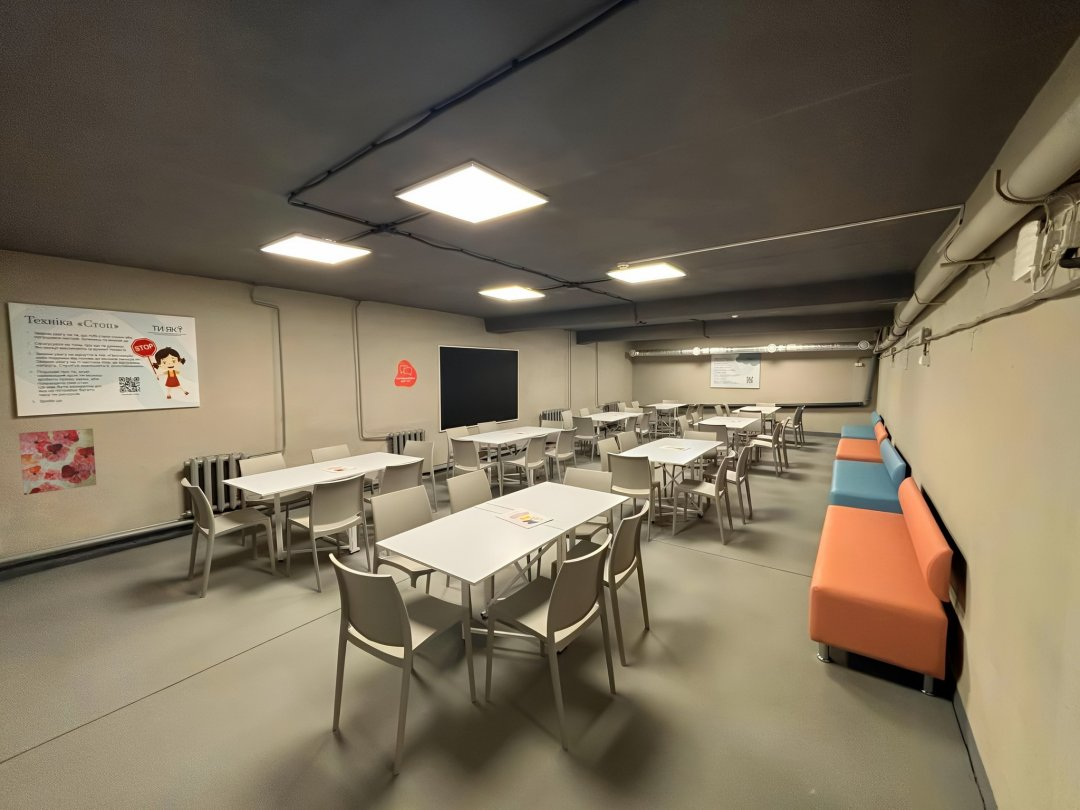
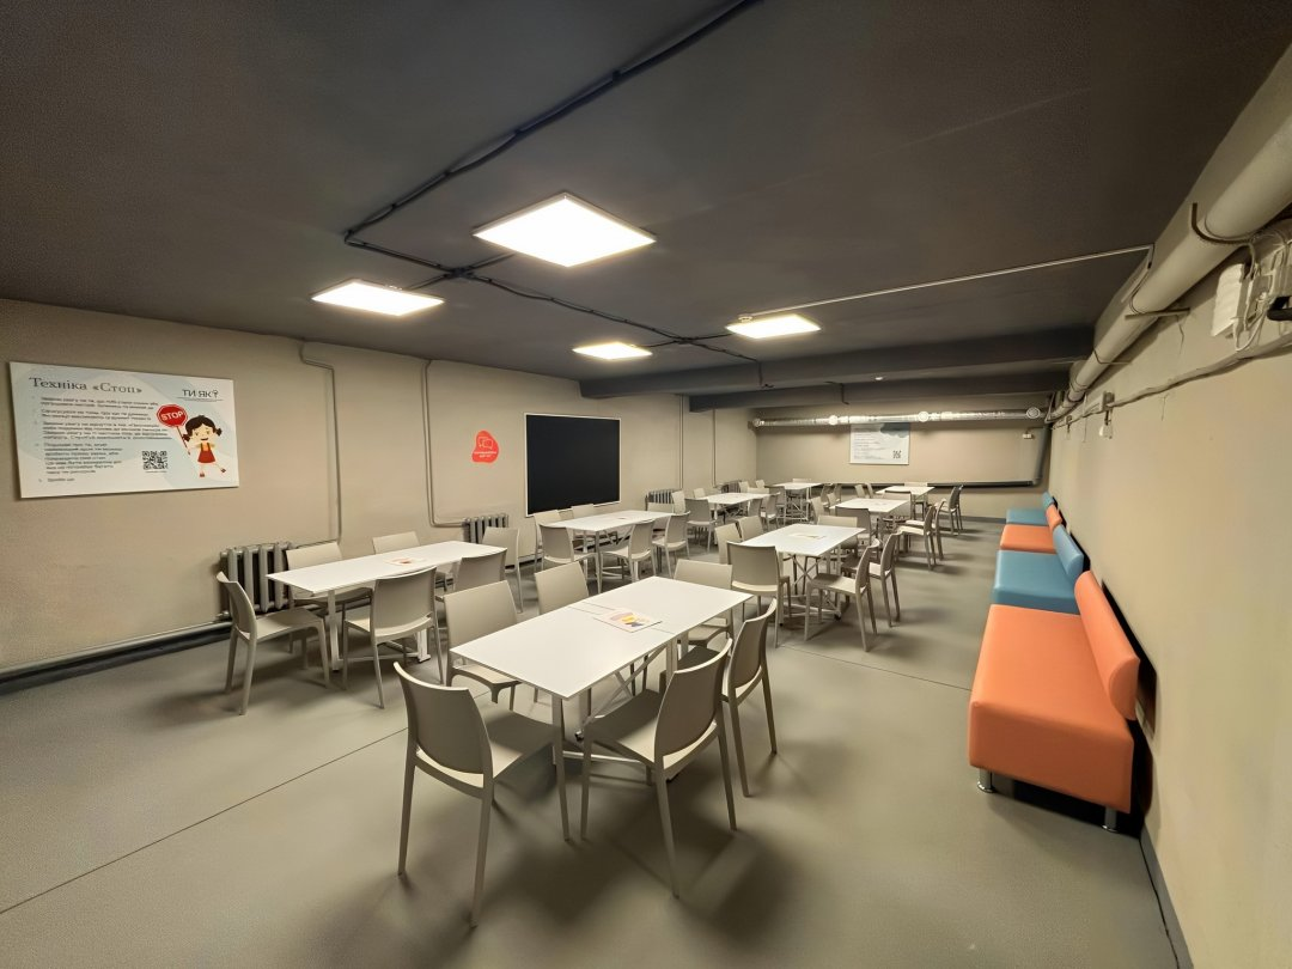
- wall art (59, 460)
